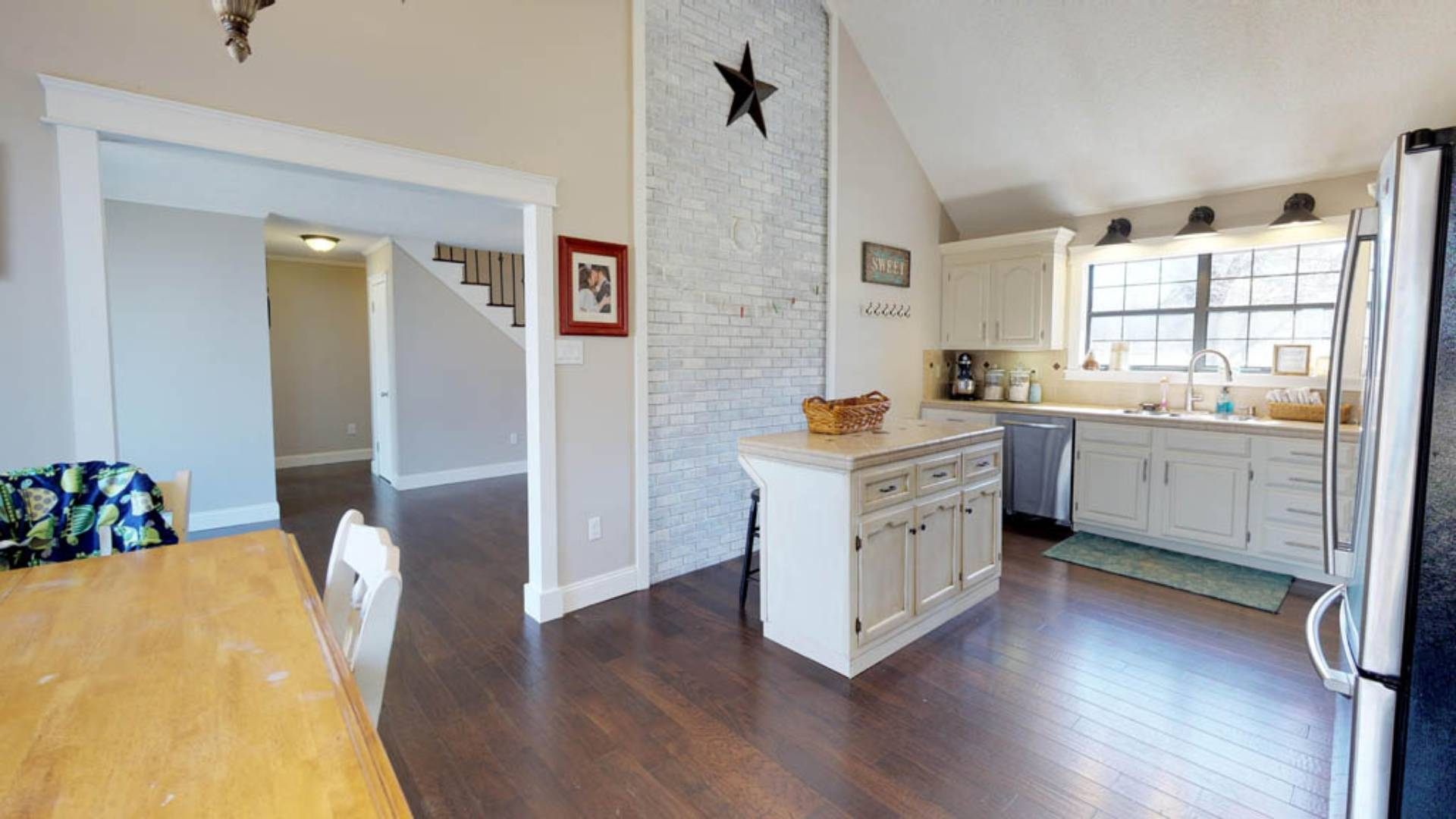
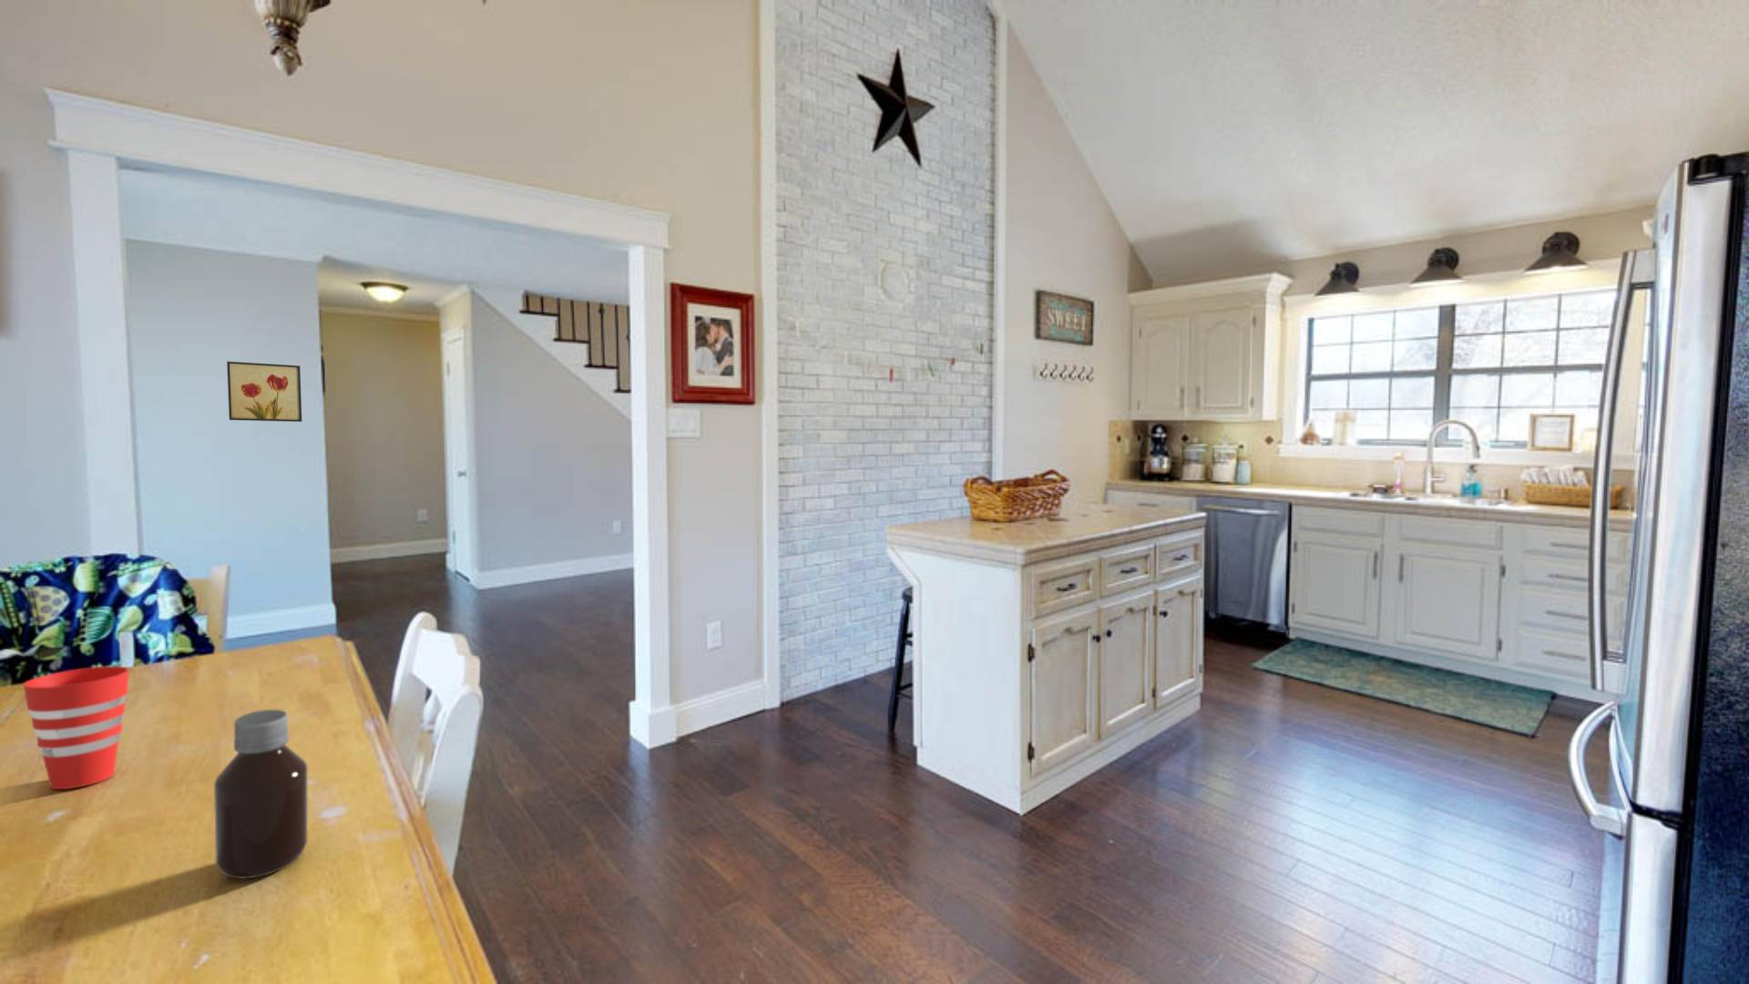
+ cup (80, 728)
+ wall art (265, 392)
+ bottle (262, 789)
